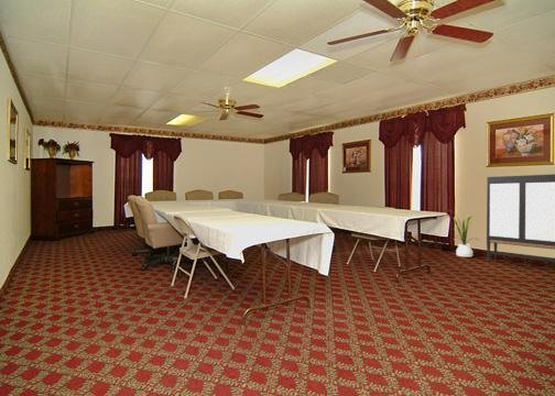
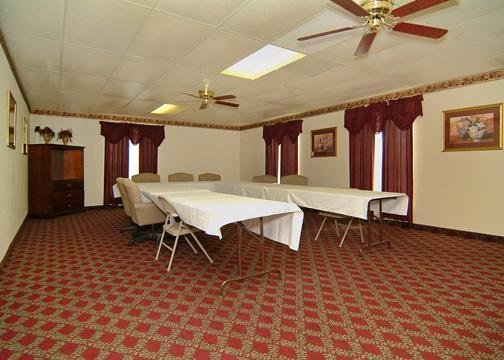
- storage cabinet (525, 220)
- house plant (463, 232)
